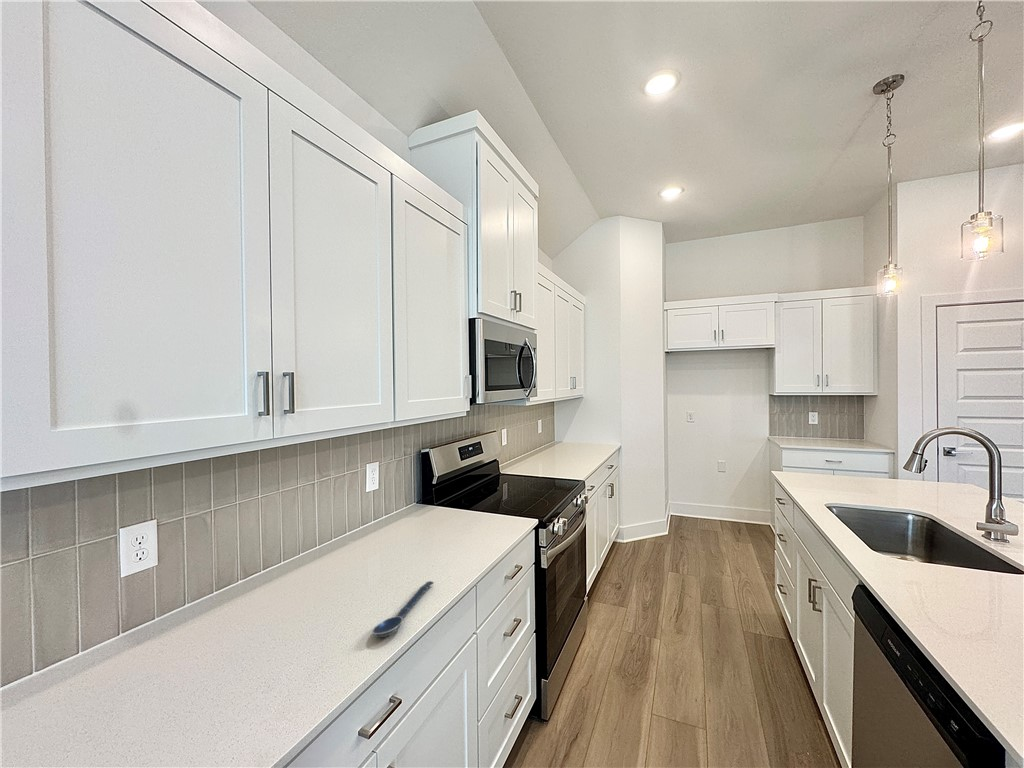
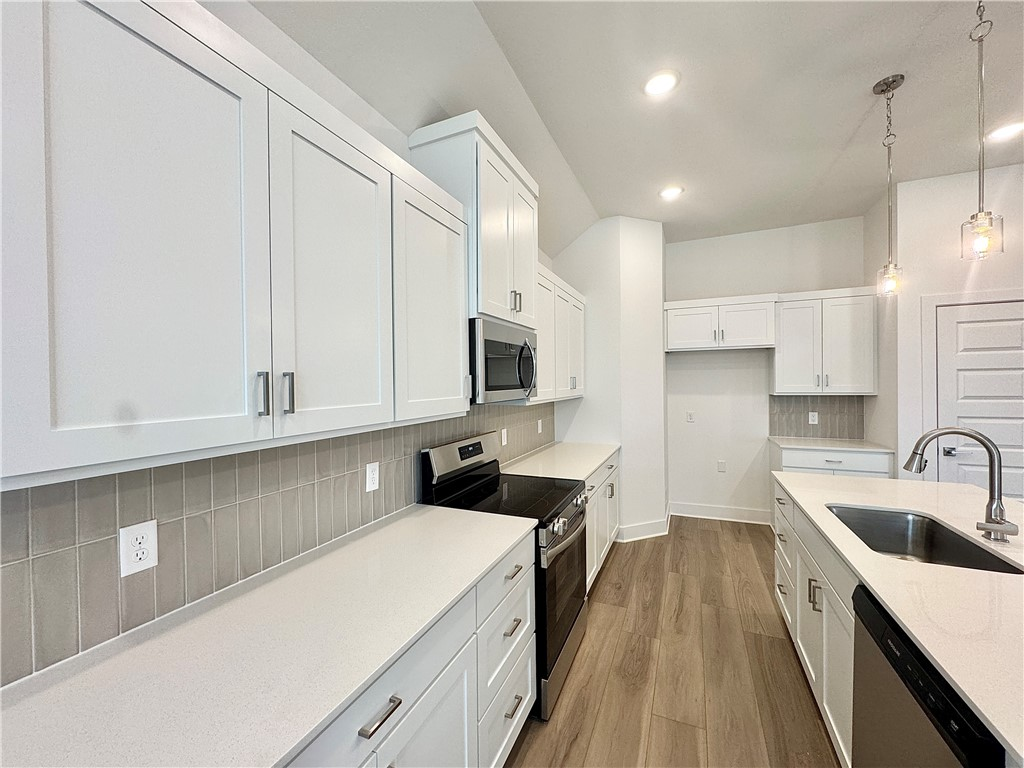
- spoon (409, 606)
